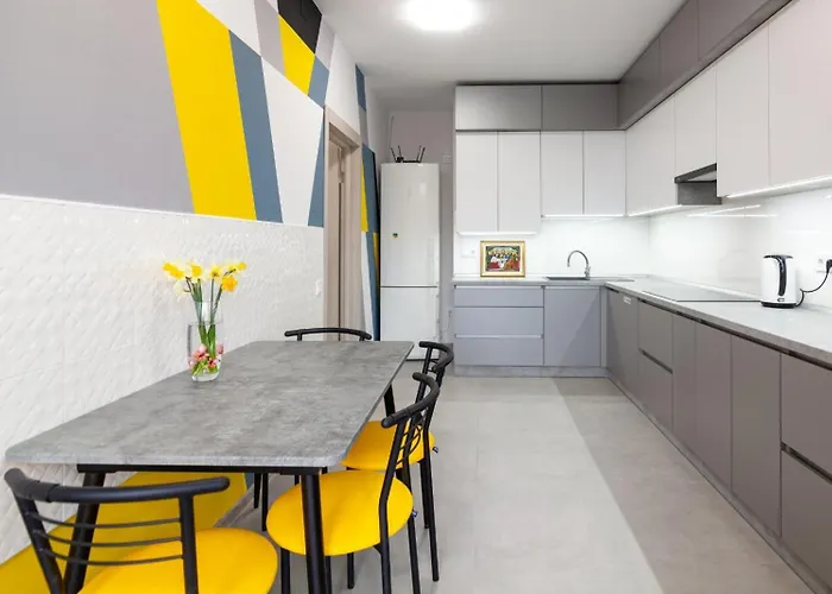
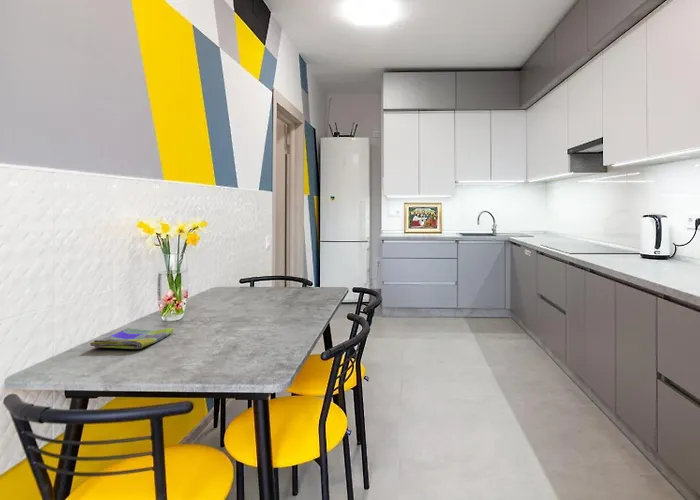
+ dish towel (134, 337)
